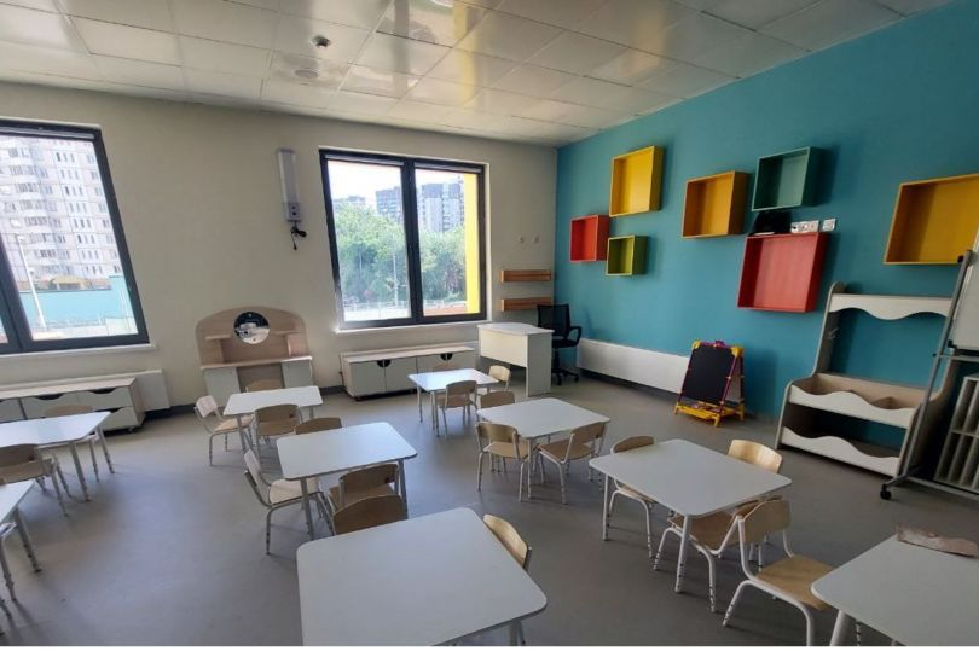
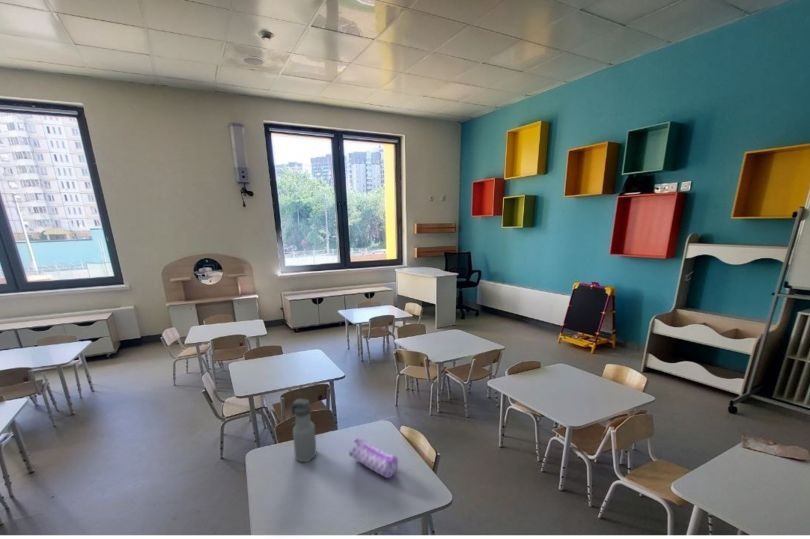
+ pencil case (374, 456)
+ water bottle (303, 428)
